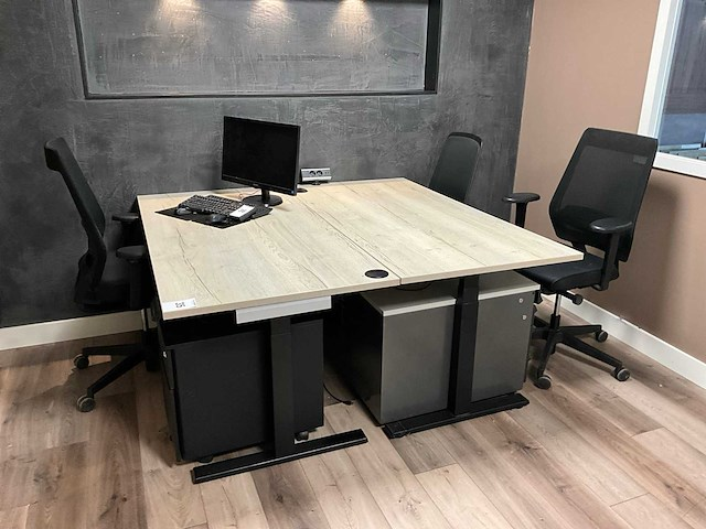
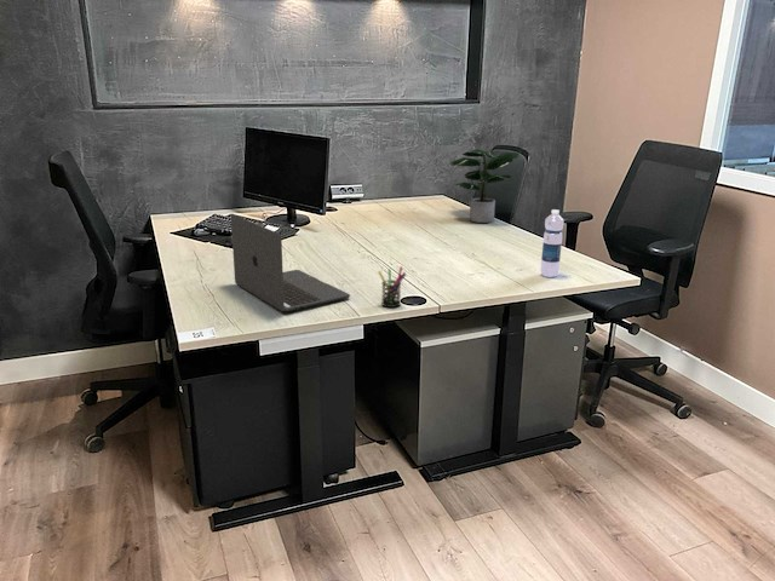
+ potted plant (480, 183)
+ pen holder (391, 284)
+ water bottle (552, 242)
+ laptop (281, 255)
